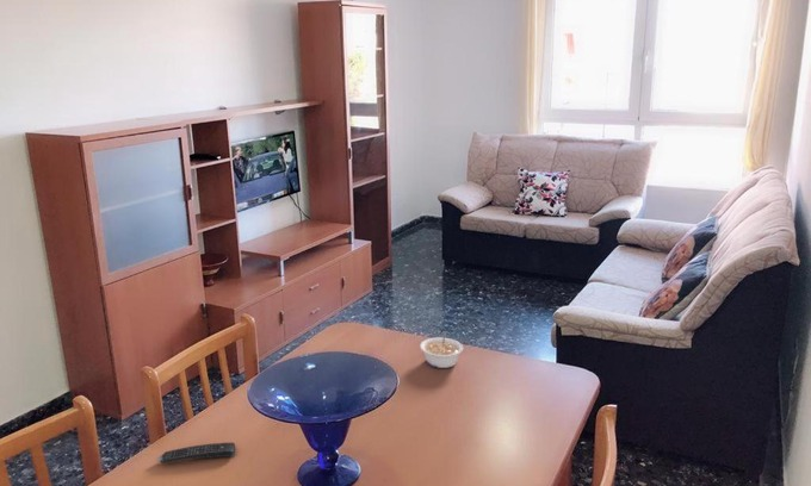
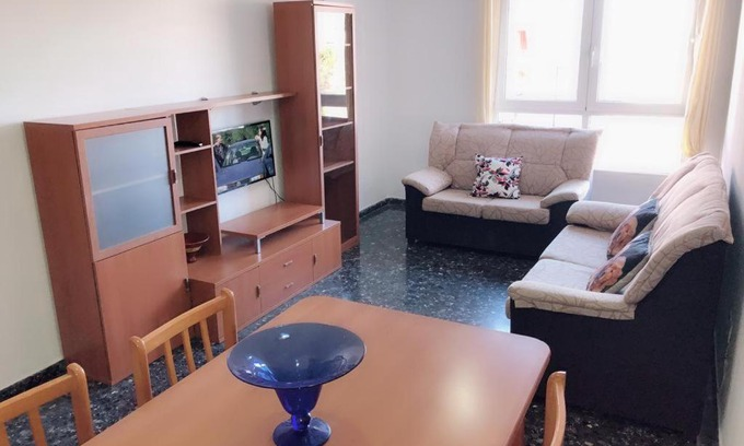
- legume (440, 351)
- remote control (197, 453)
